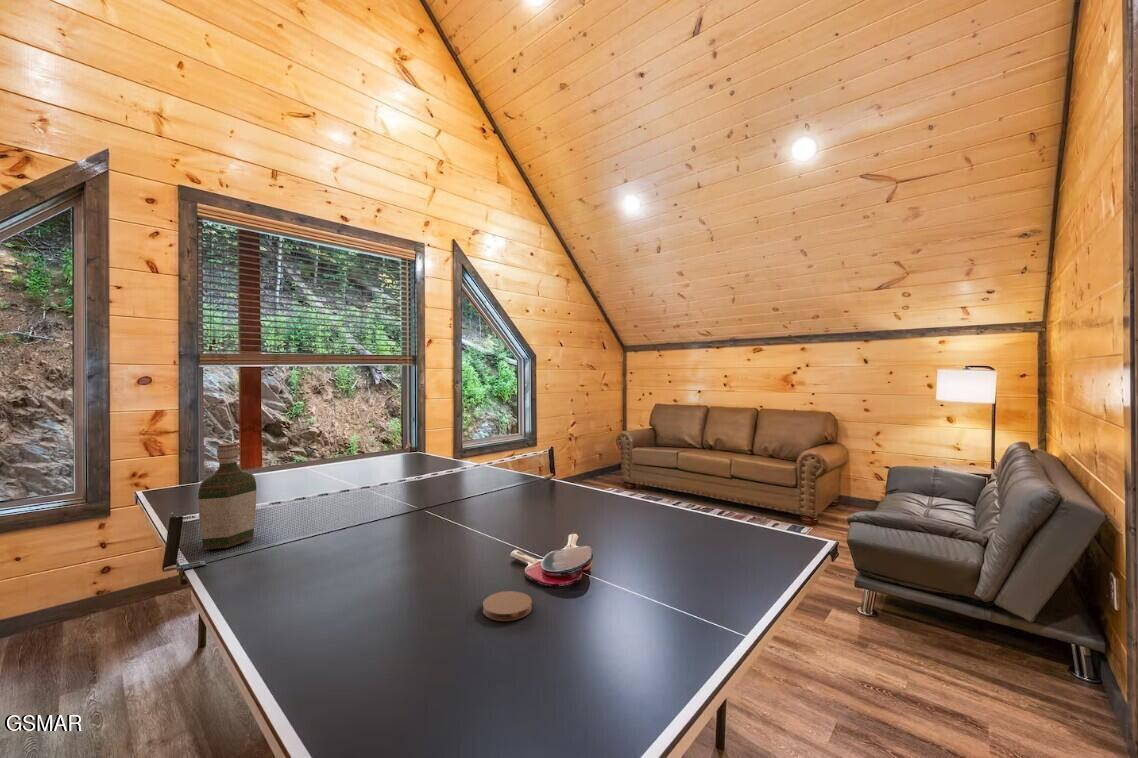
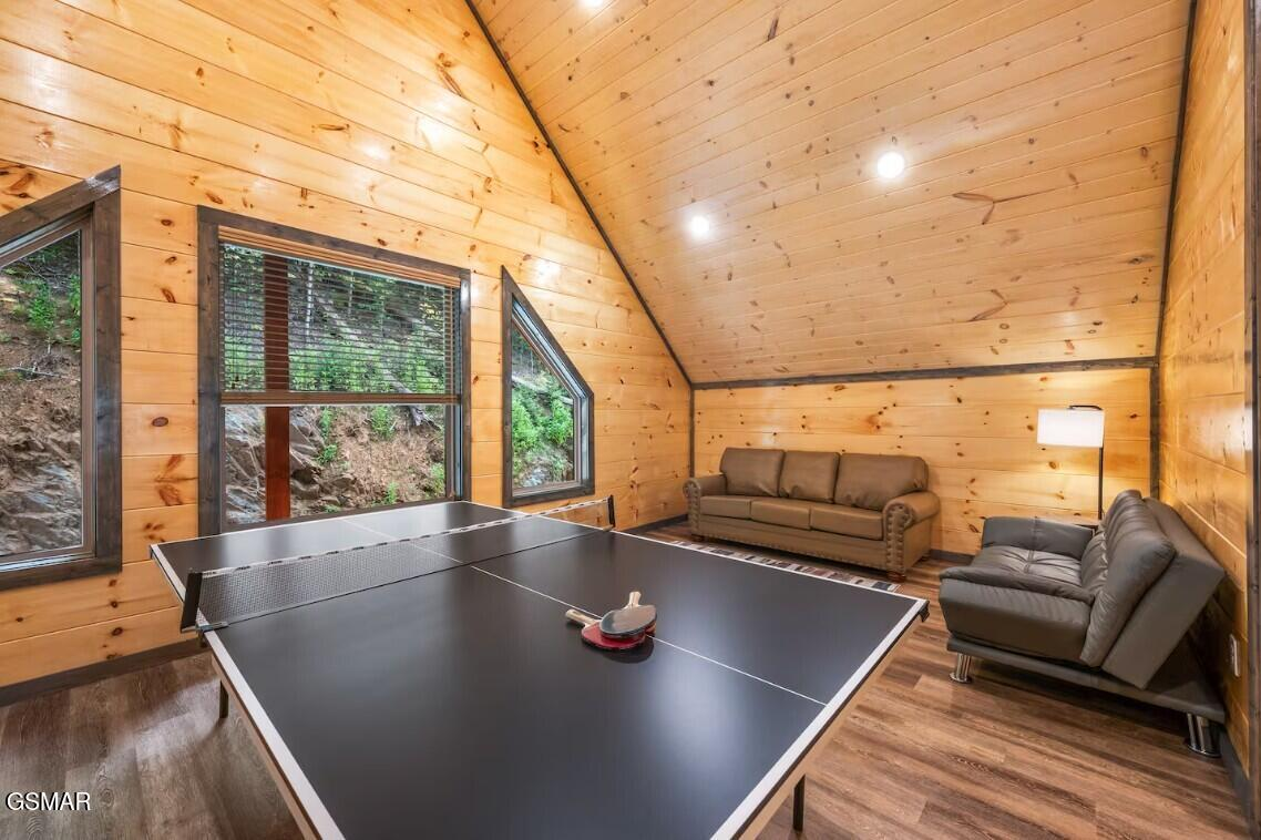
- coaster (507, 605)
- bottle (228, 493)
